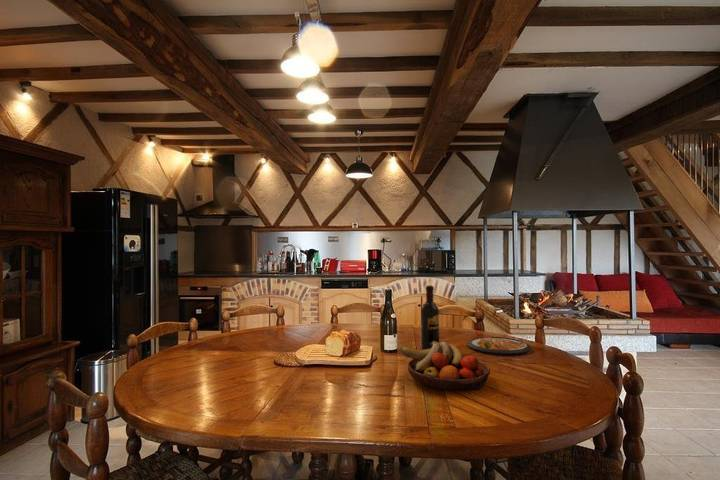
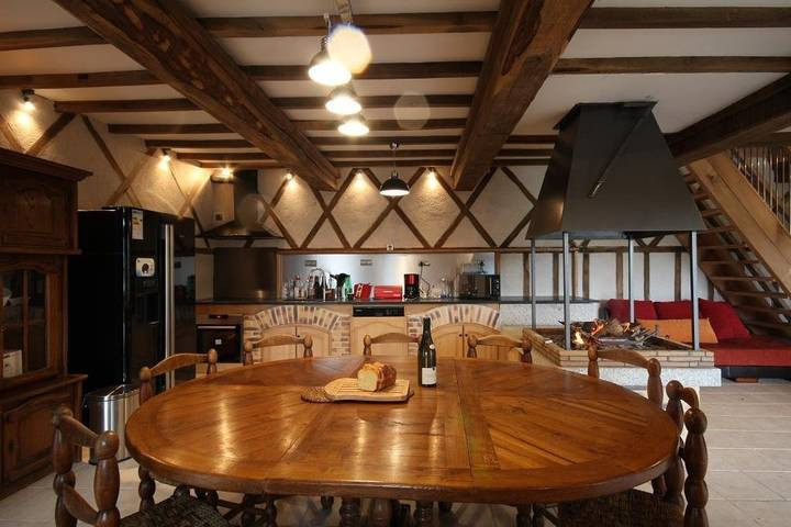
- dish (498, 343)
- wine bottle (430, 319)
- fruit bowl (447, 362)
